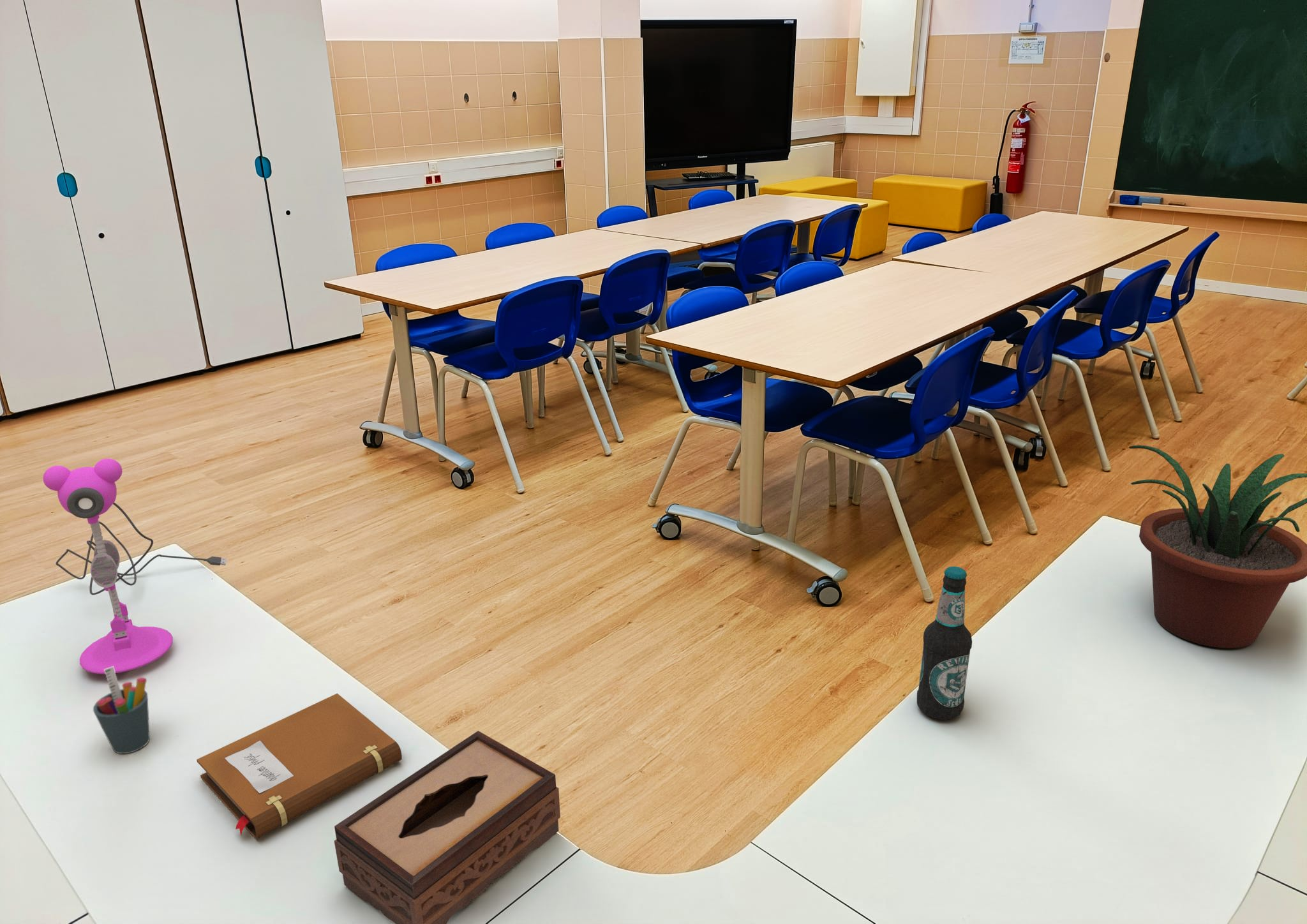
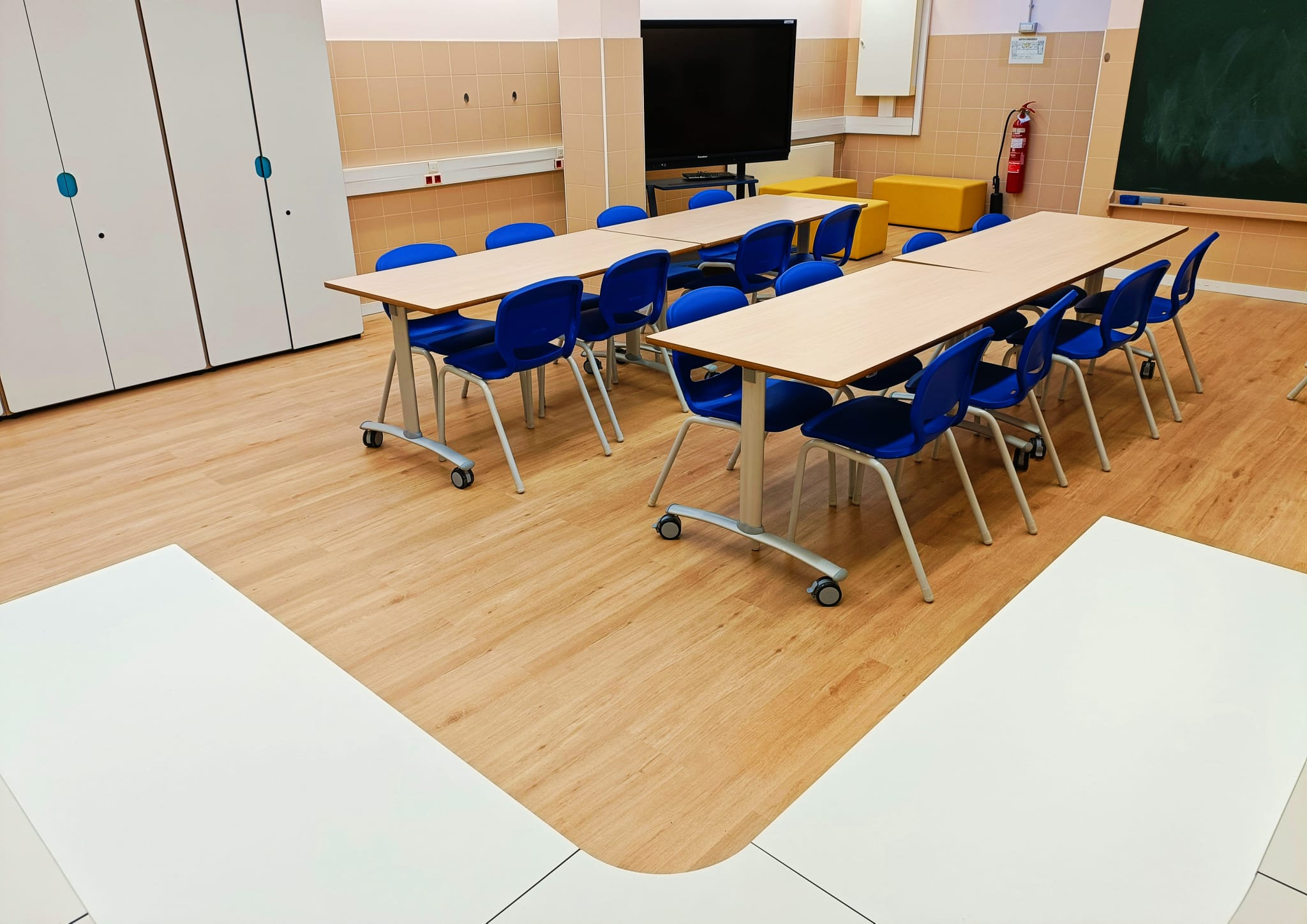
- notebook (297, 763)
- bottle (947, 641)
- tissue box (452, 828)
- potted plant (1217, 542)
- pen holder (124, 711)
- desk lamp (114, 535)
